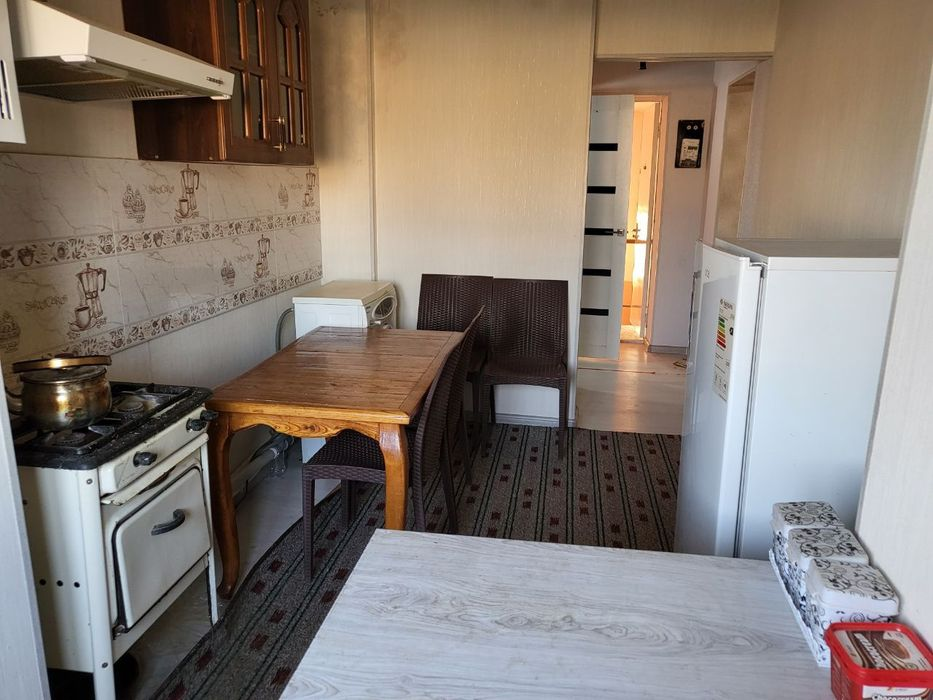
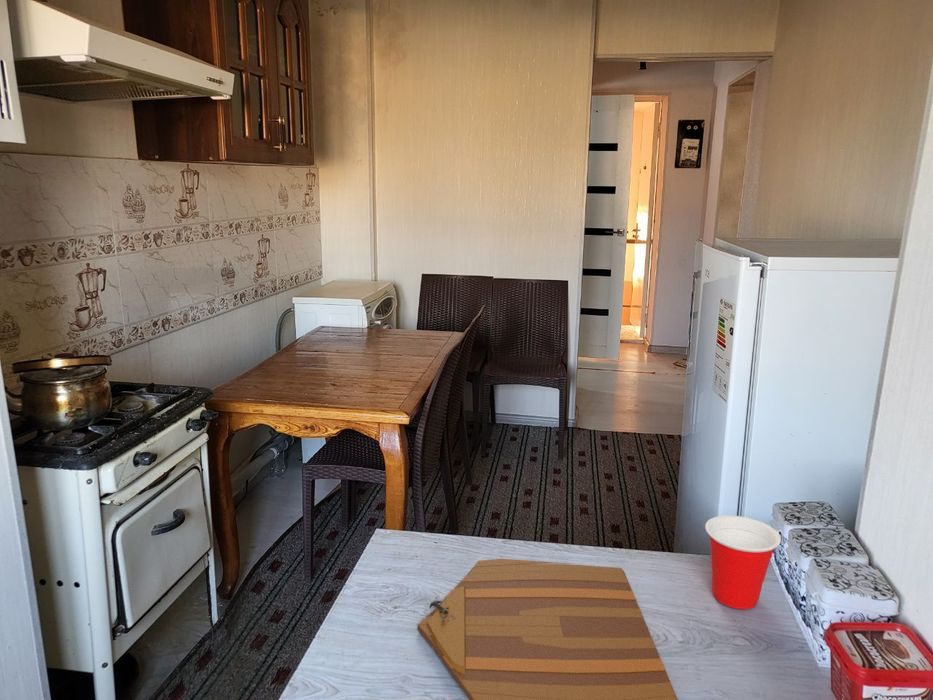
+ cutting board (532, 624)
+ cup (738, 564)
